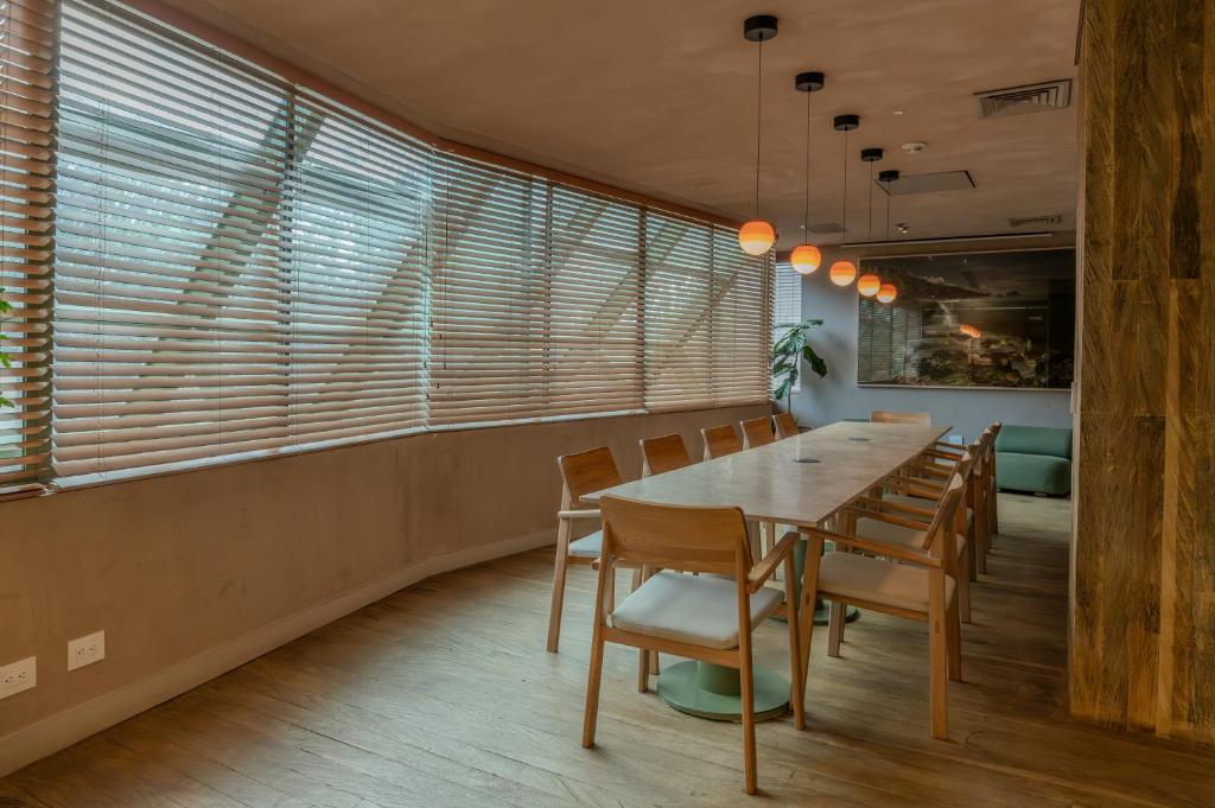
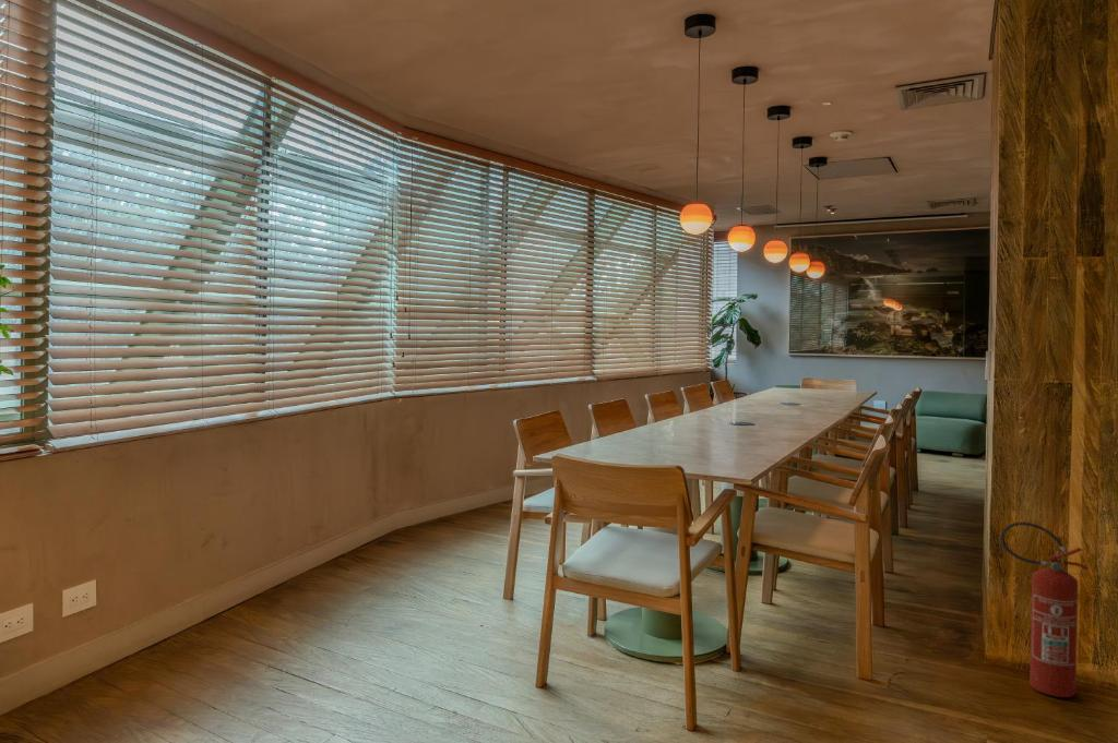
+ fire extinguisher (1042, 606)
